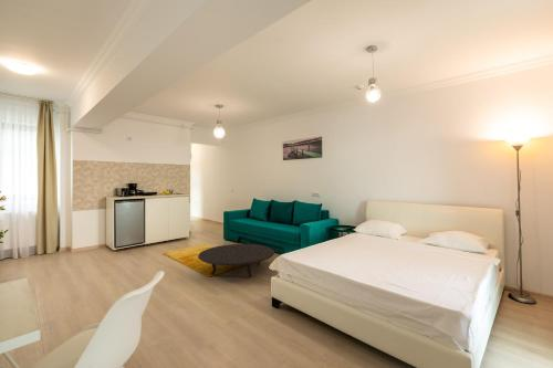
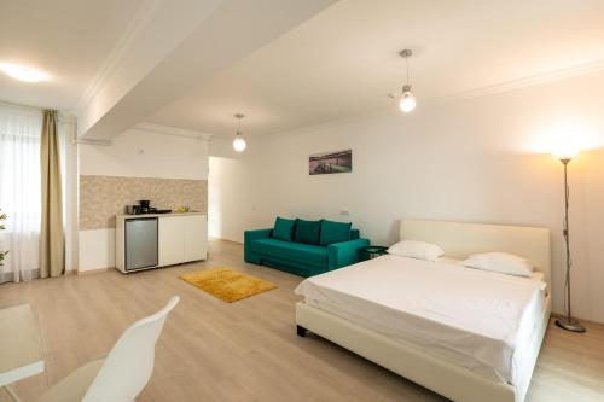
- table (237, 260)
